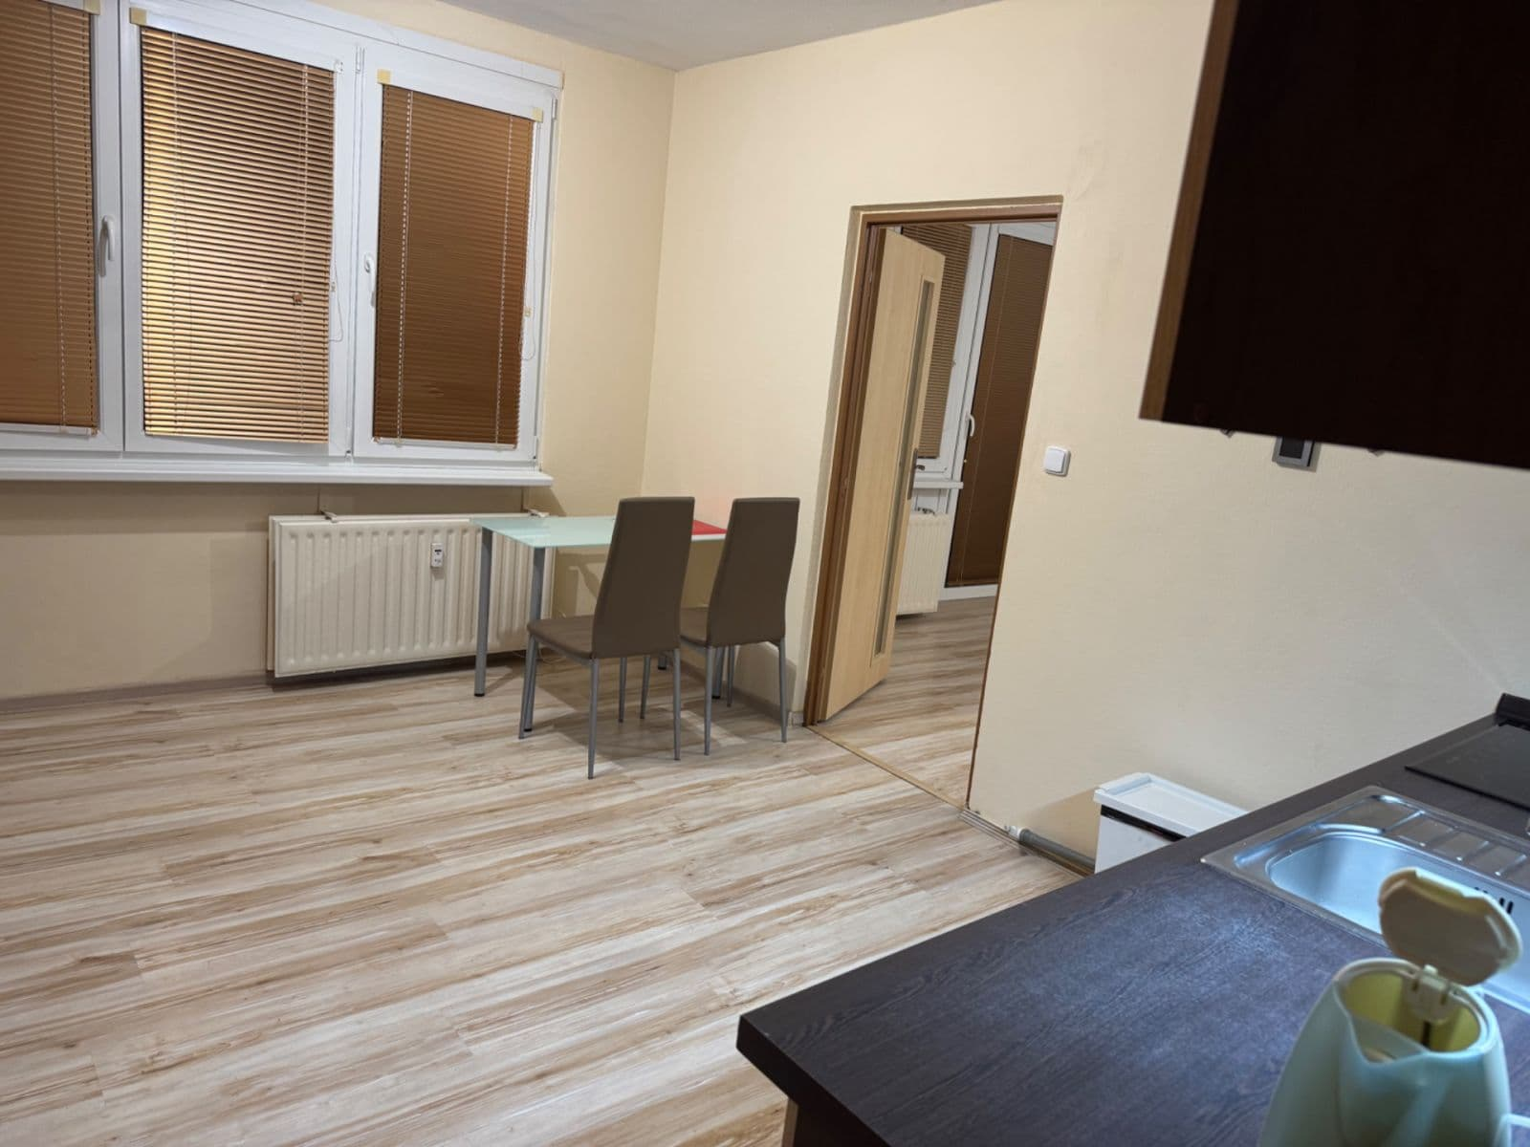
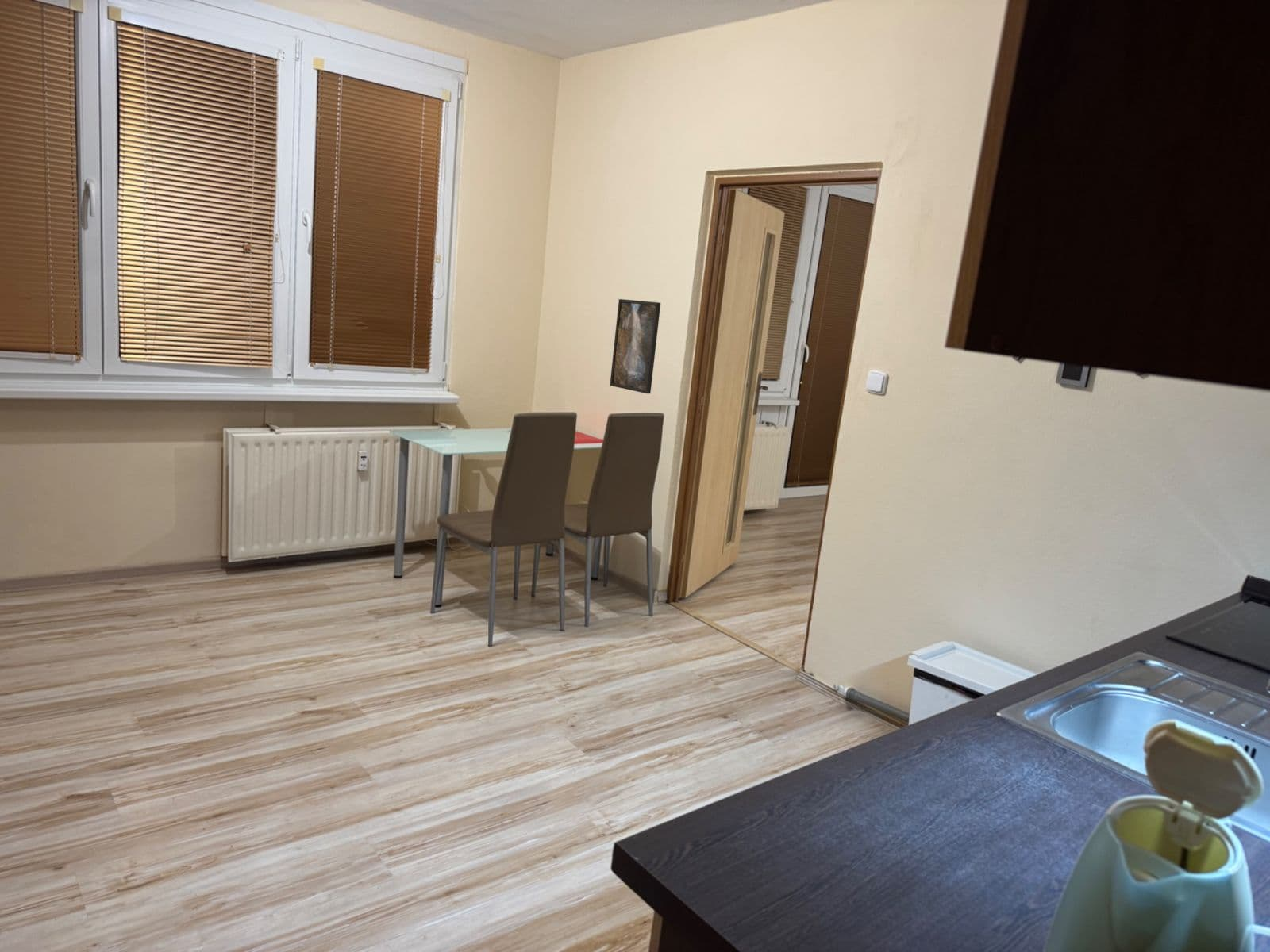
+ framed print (634, 345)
